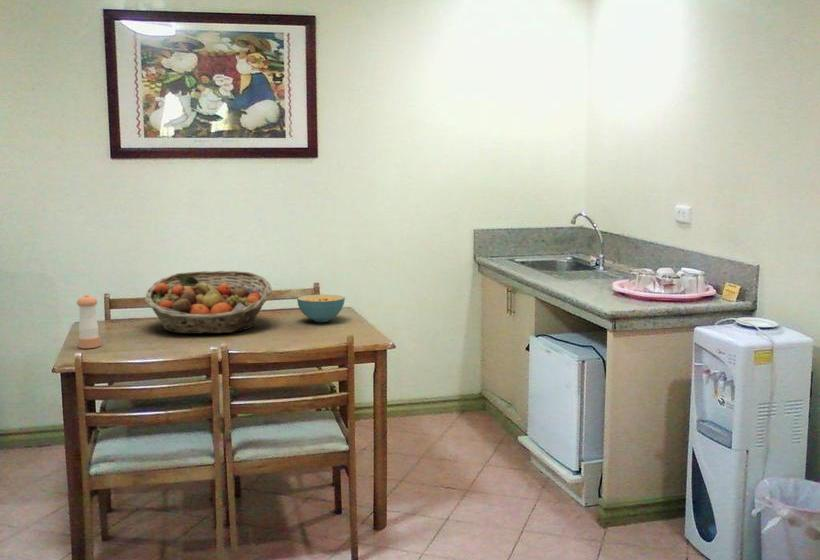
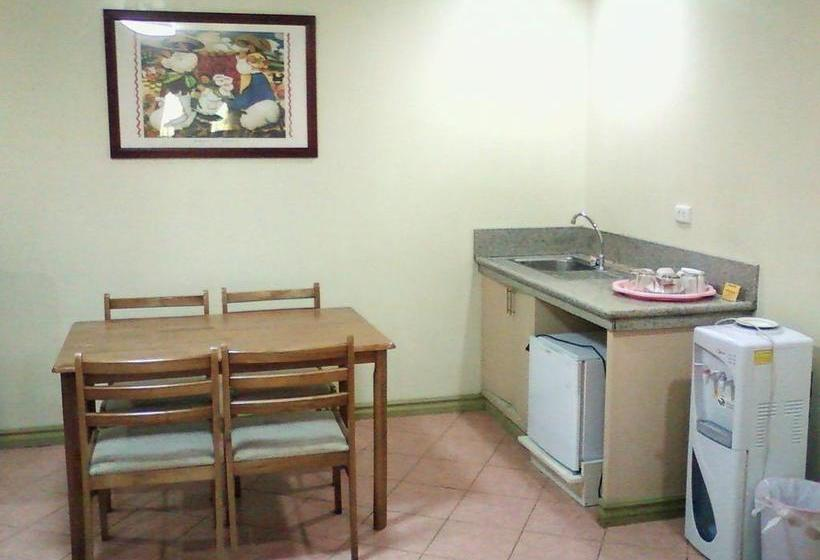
- pepper shaker (88, 320)
- cereal bowl (321, 309)
- fruit basket (209, 301)
